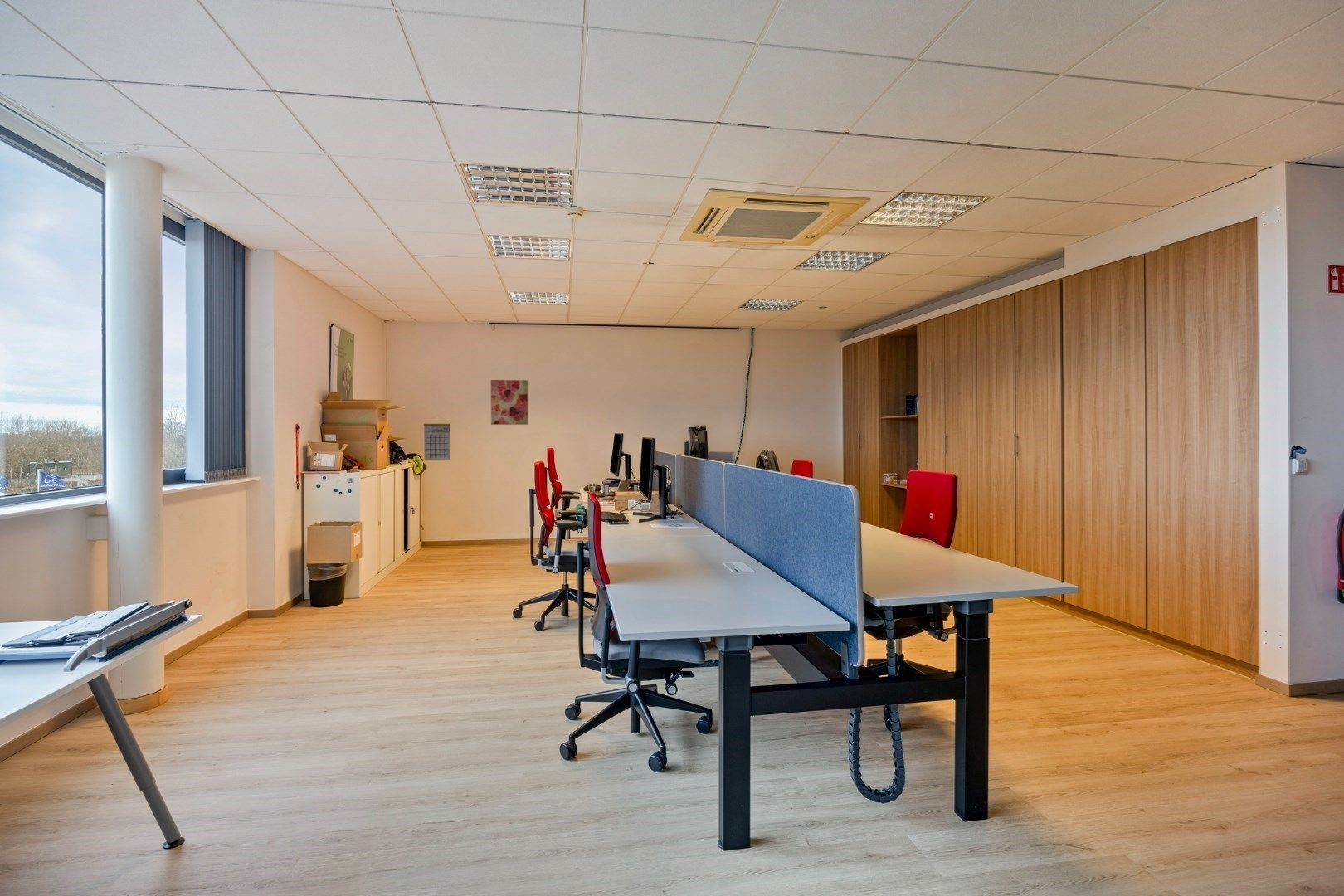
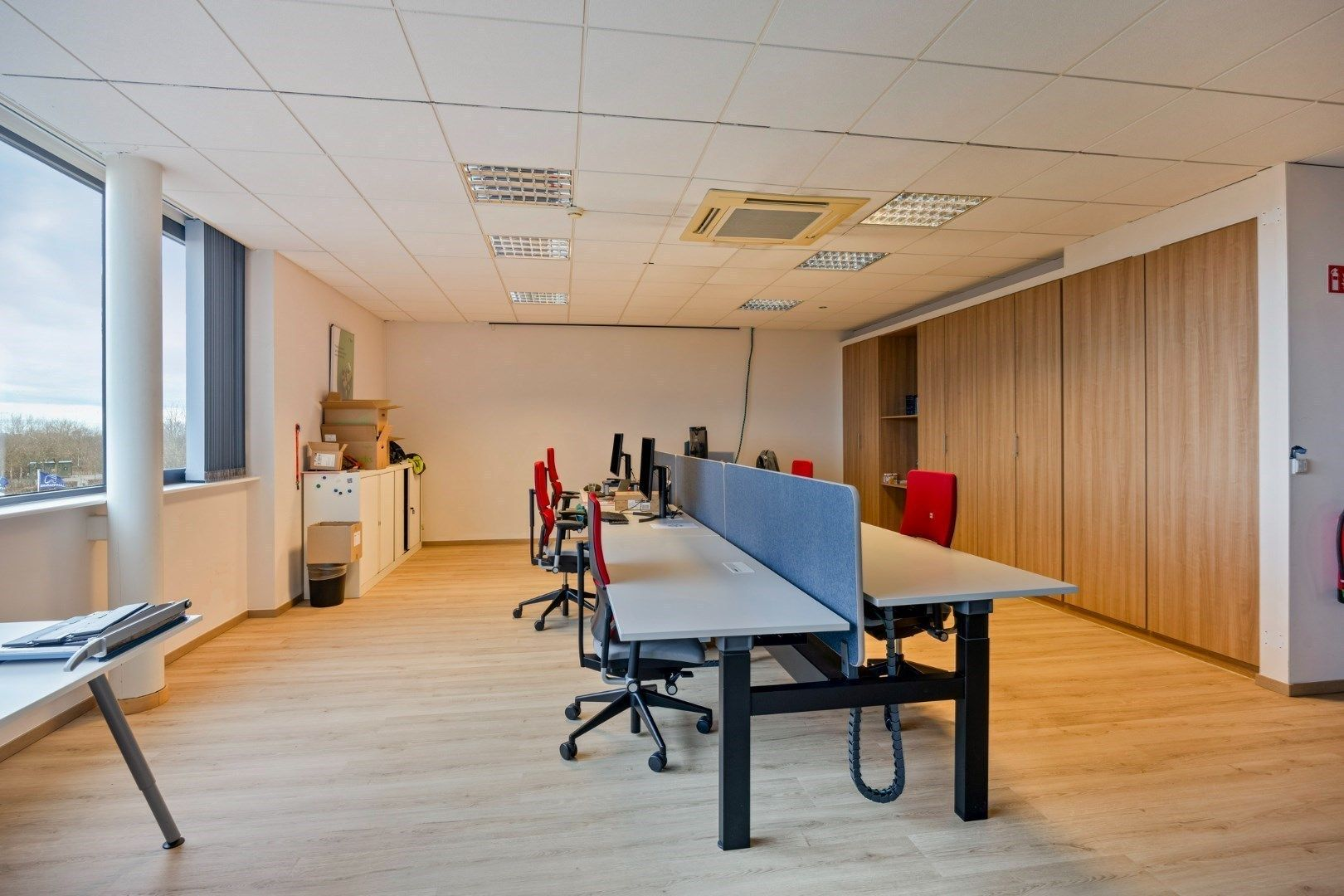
- calendar (437, 437)
- wall art (509, 402)
